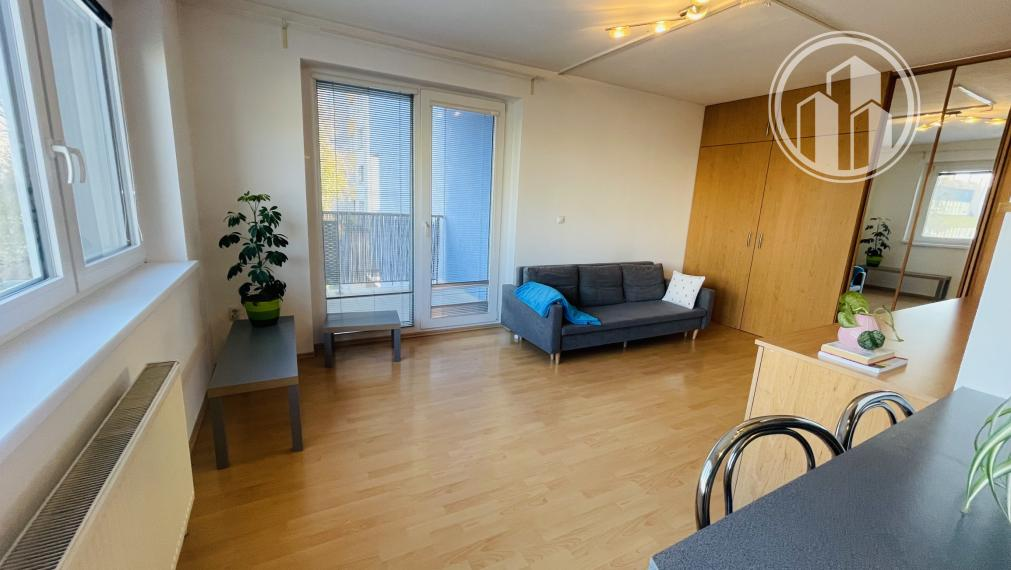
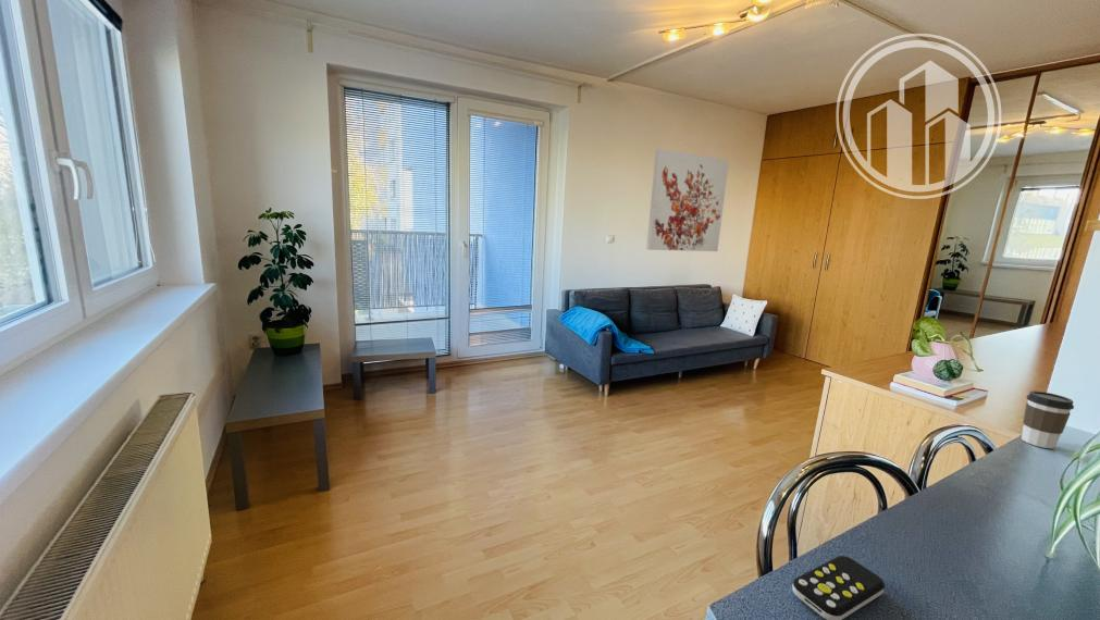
+ coffee cup (1043, 420)
+ remote control (838, 585)
+ wall art (688, 203)
